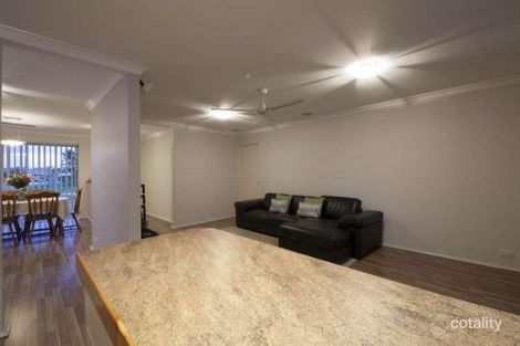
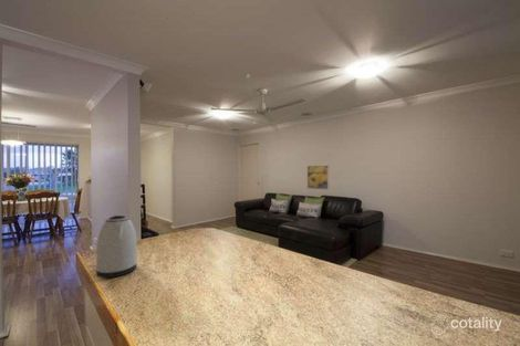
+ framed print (318, 177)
+ kettle (116, 241)
